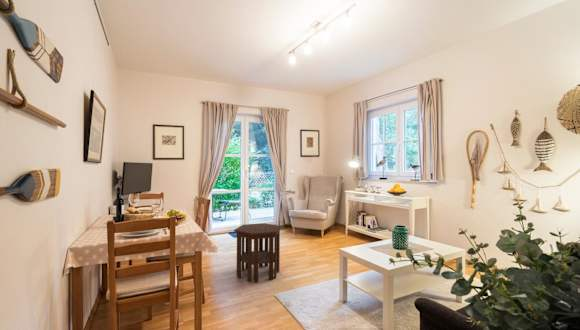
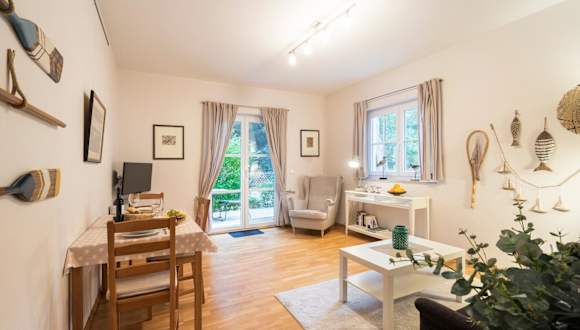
- side table (259, 250)
